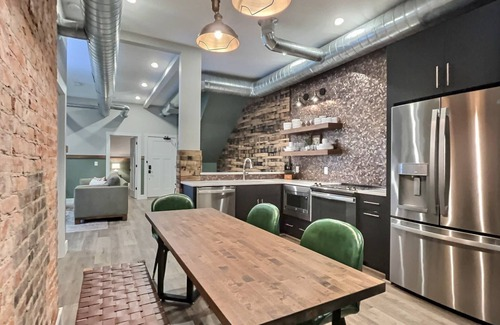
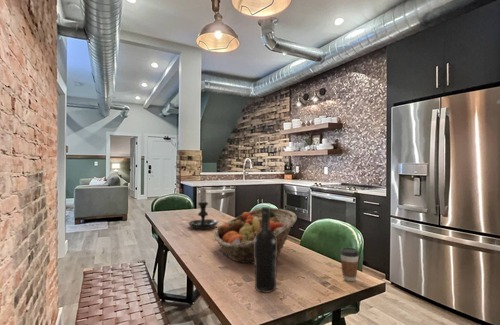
+ wine bottle (265, 247)
+ candle holder (203, 206)
+ fruit basket (254, 232)
+ coffee cup (349, 264)
